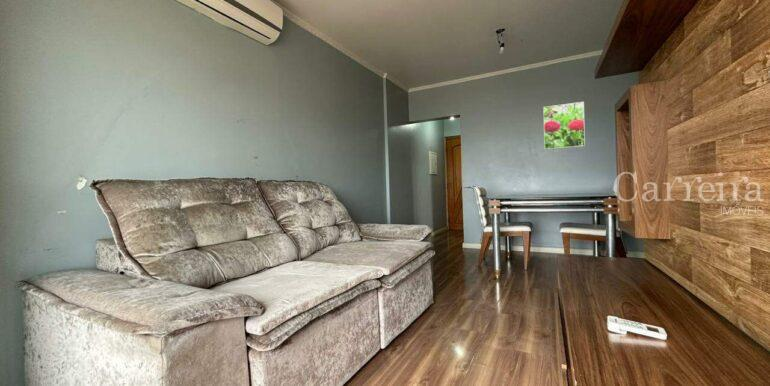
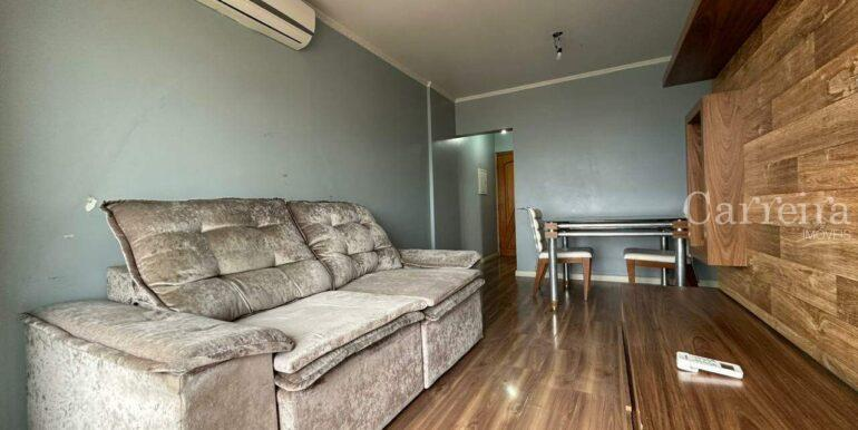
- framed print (563, 126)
